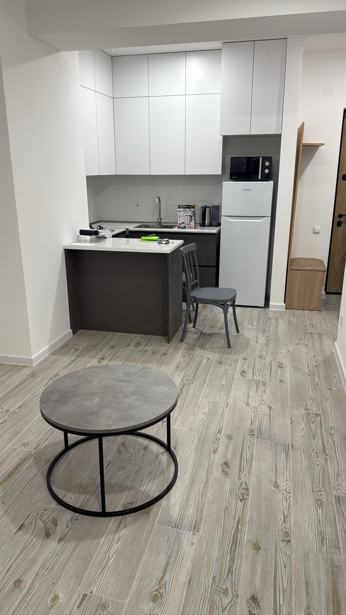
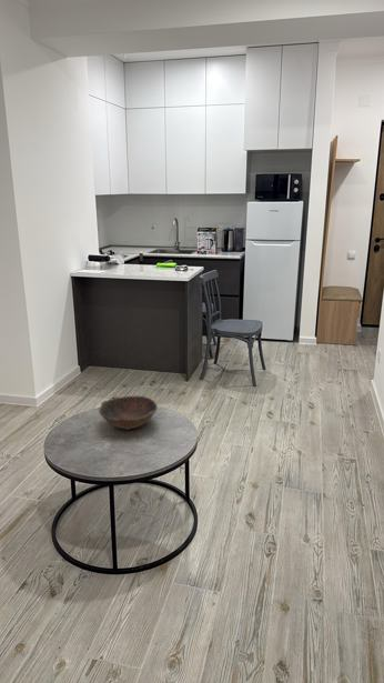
+ bowl (129, 415)
